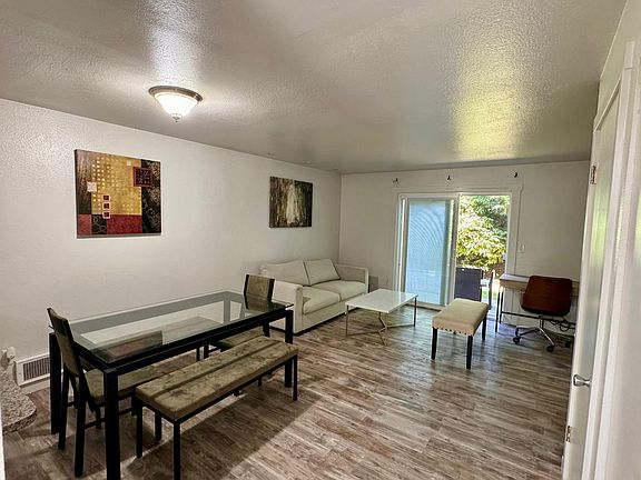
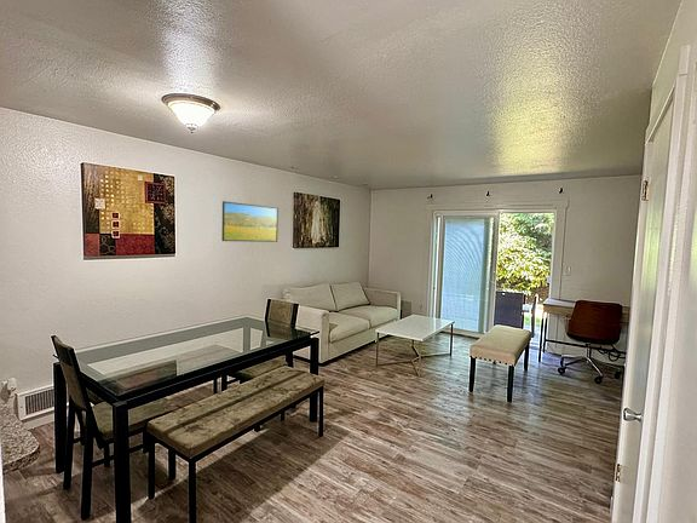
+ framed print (252, 223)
